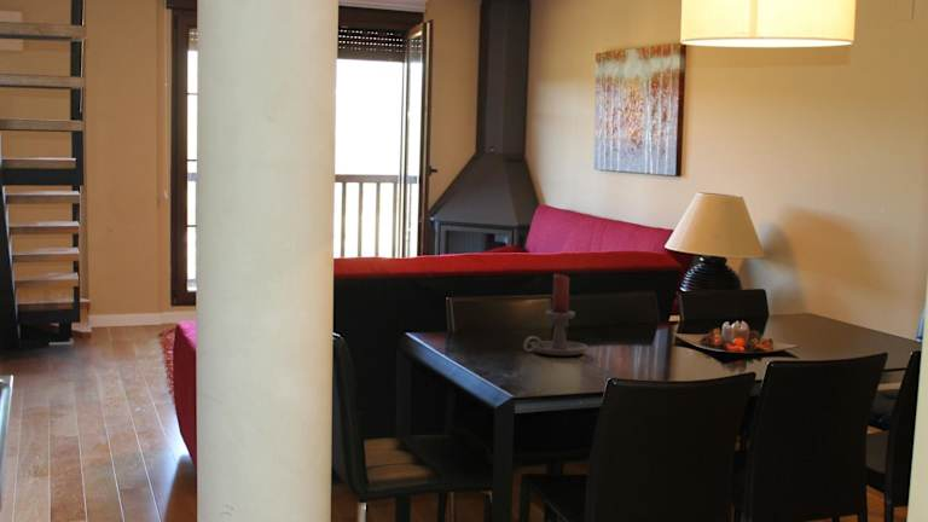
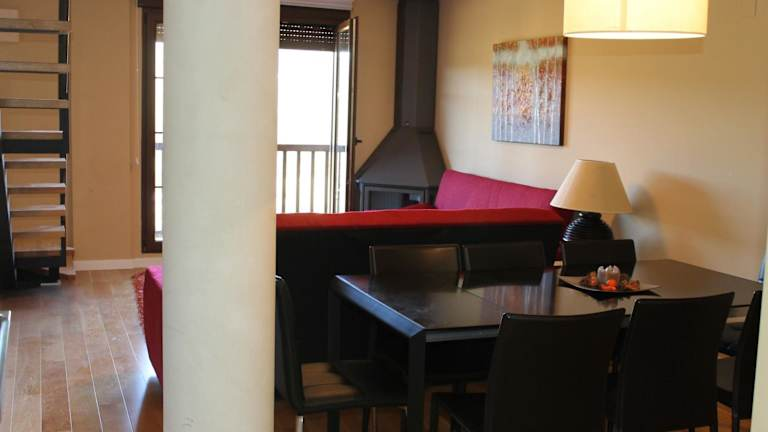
- candle holder (553, 313)
